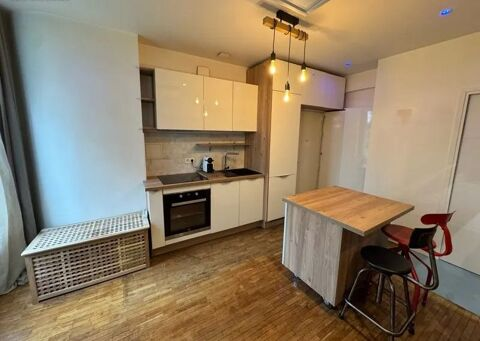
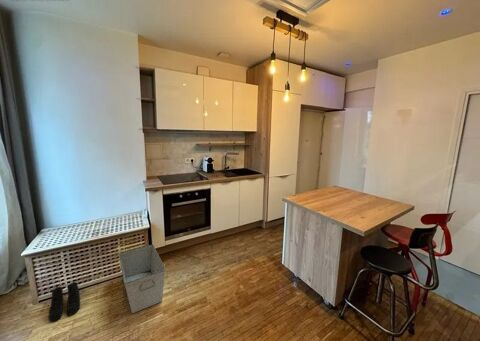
+ boots (63, 299)
+ storage bin (141, 274)
